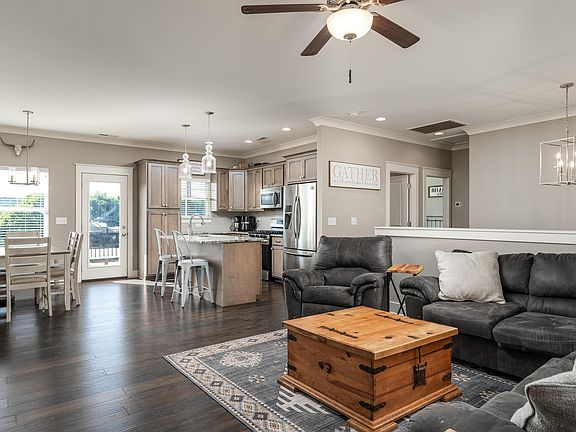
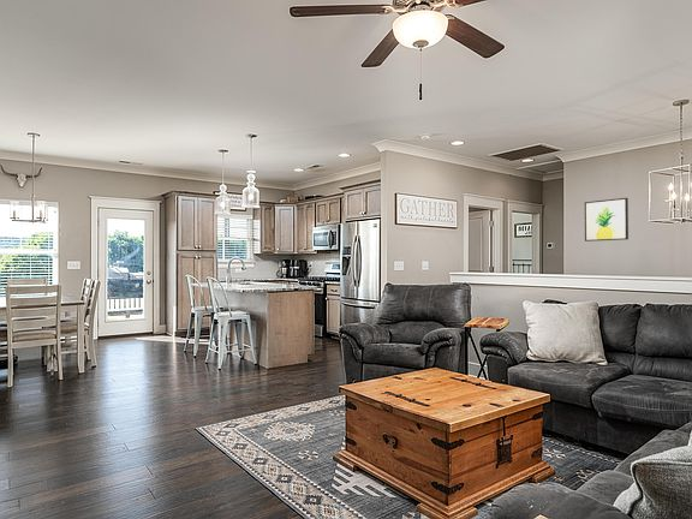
+ wall art (606, 220)
